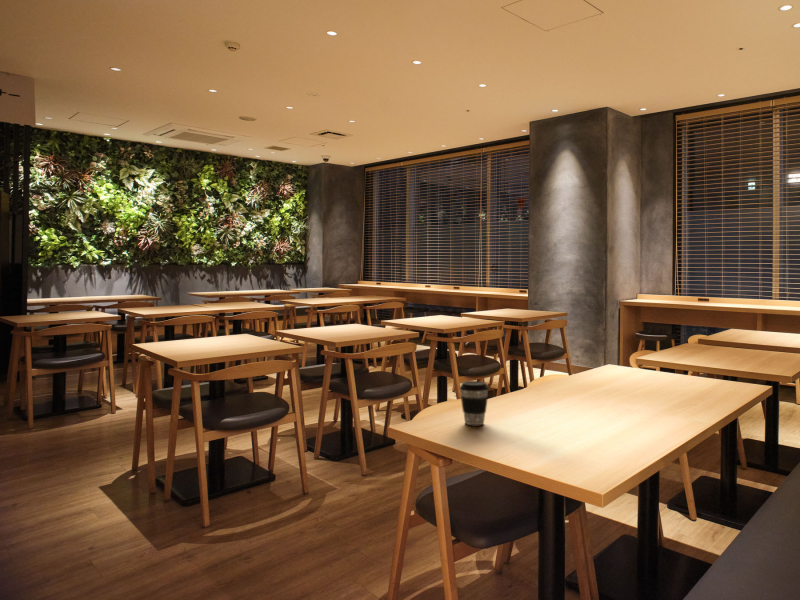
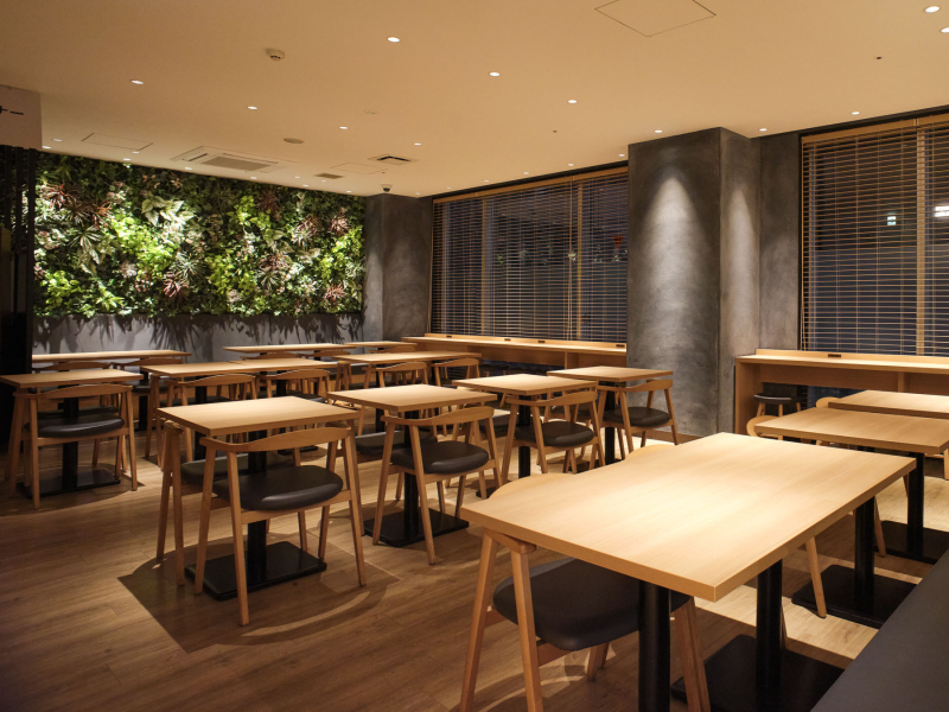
- coffee cup (474, 403)
